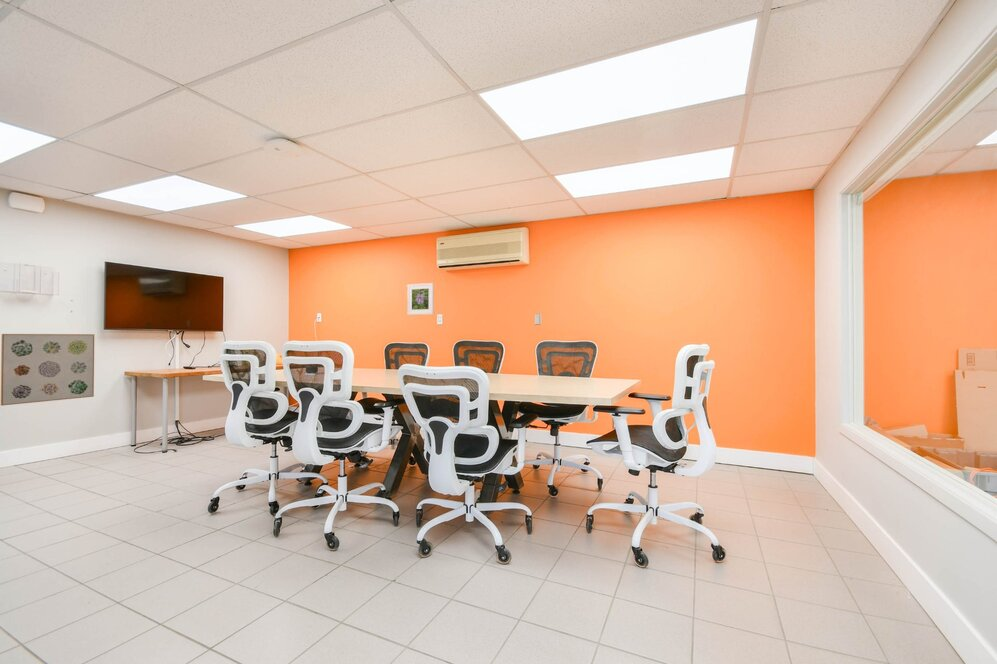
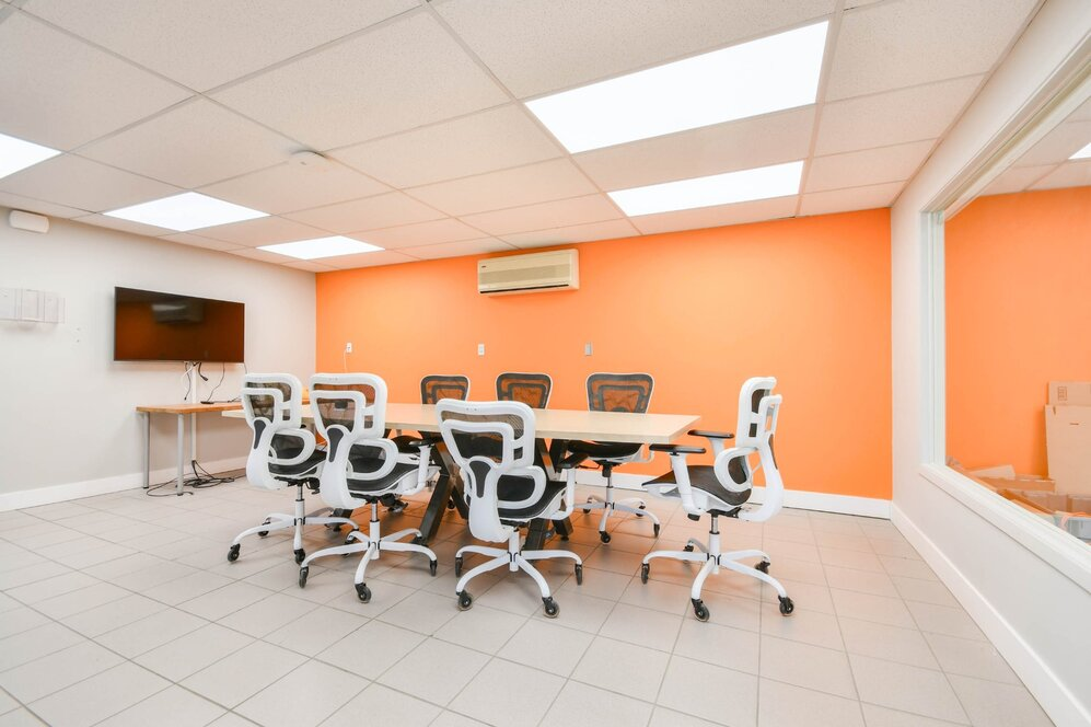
- wall art (50, 367)
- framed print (420, 299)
